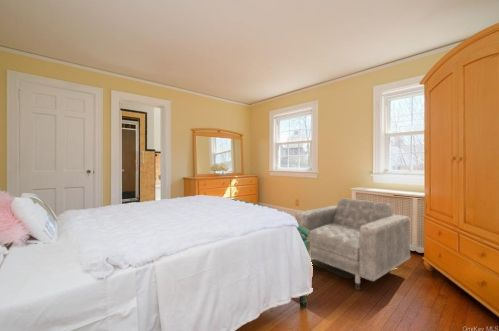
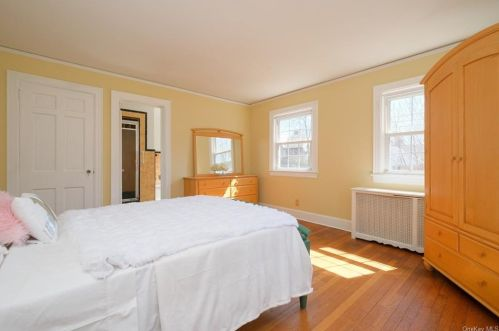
- armchair (350, 235)
